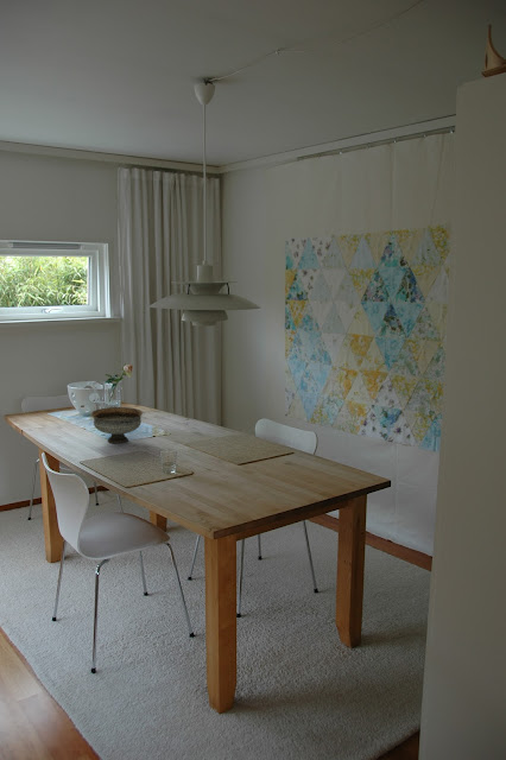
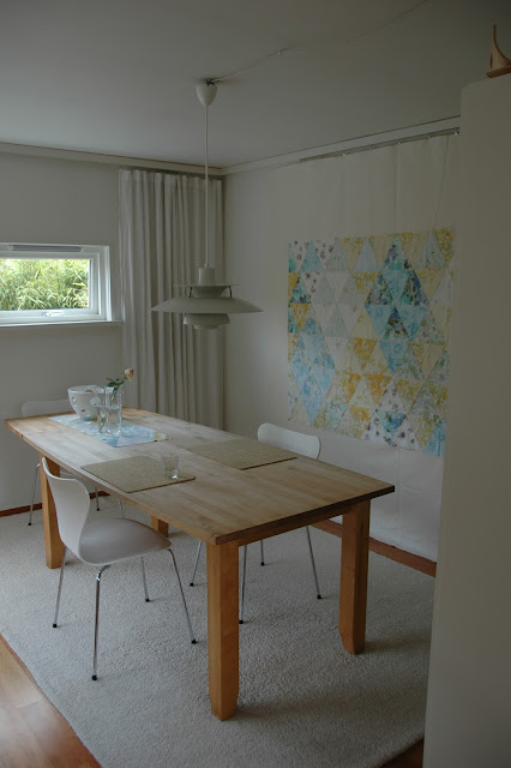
- bowl (118, 426)
